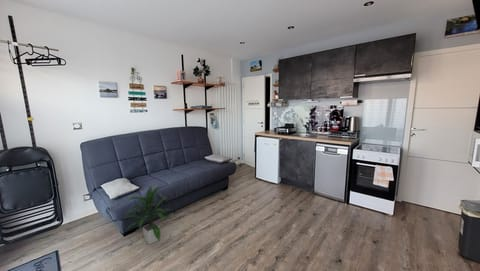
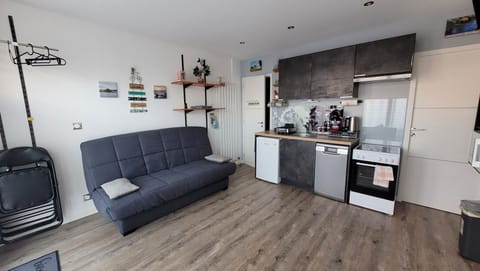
- indoor plant (149, 215)
